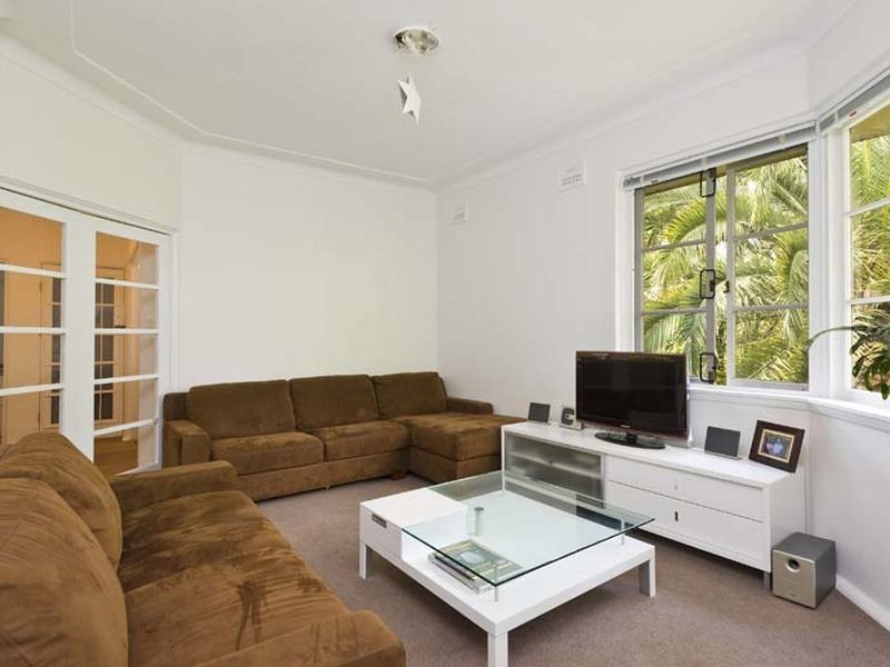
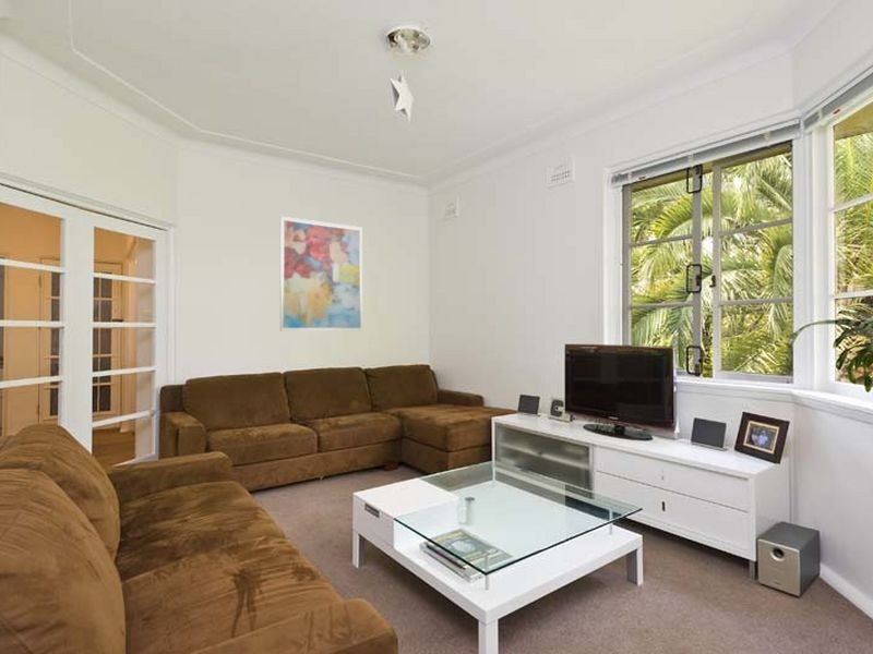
+ wall art (323, 276)
